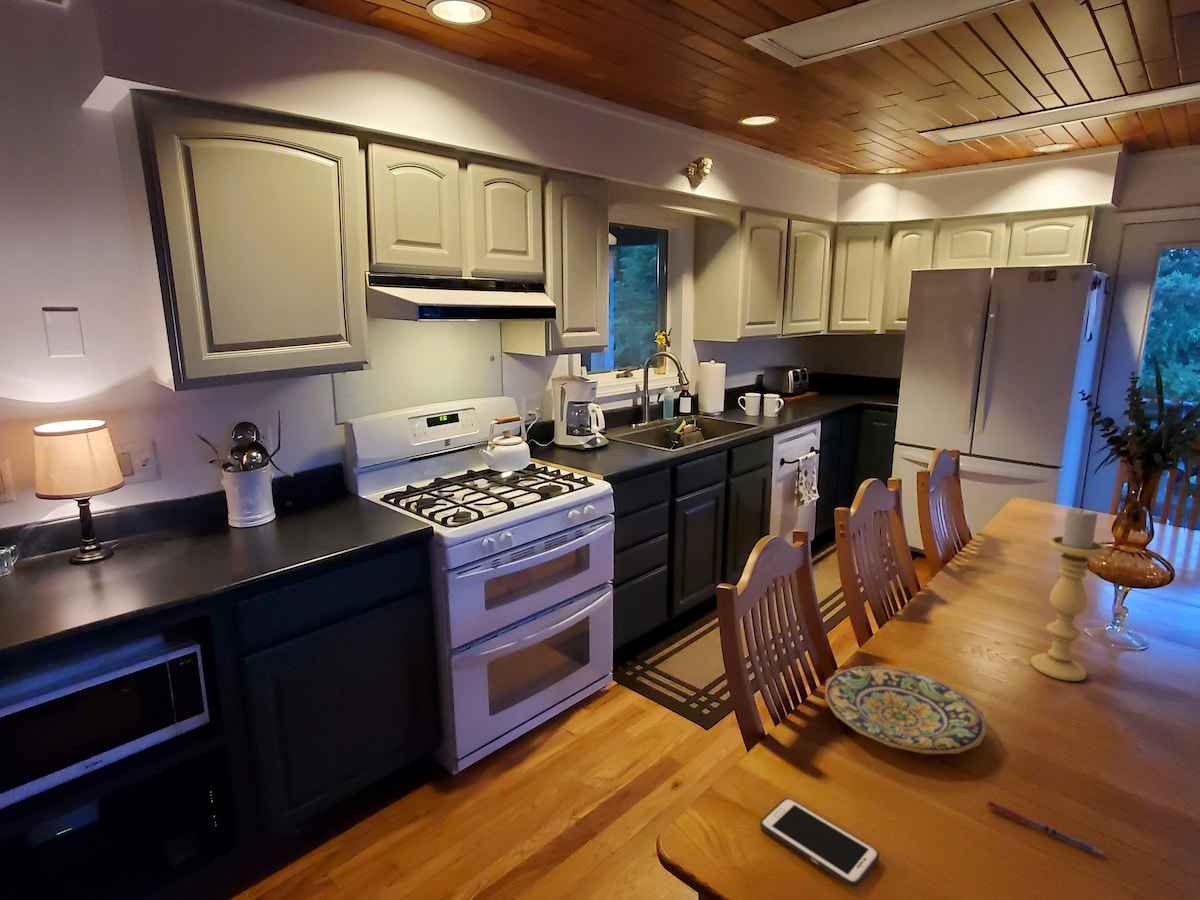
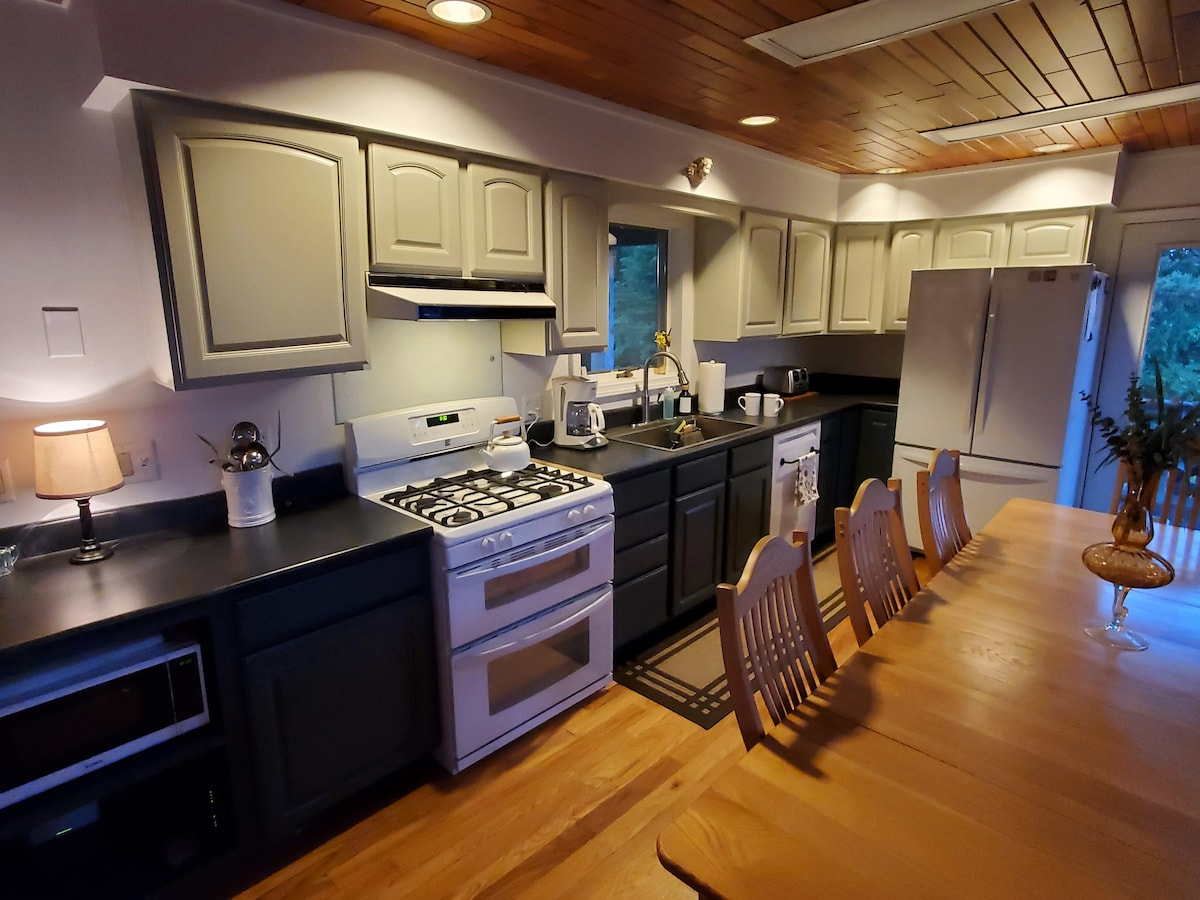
- pen (1043, 826)
- plate (901, 711)
- cell phone (817, 839)
- candle holder (1069, 589)
